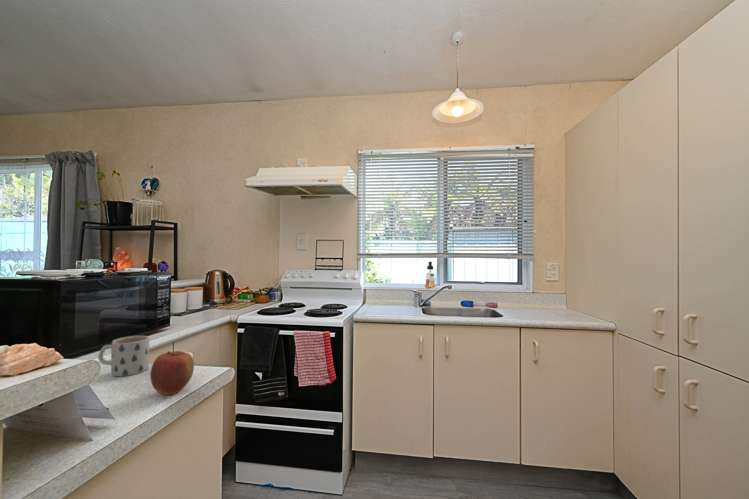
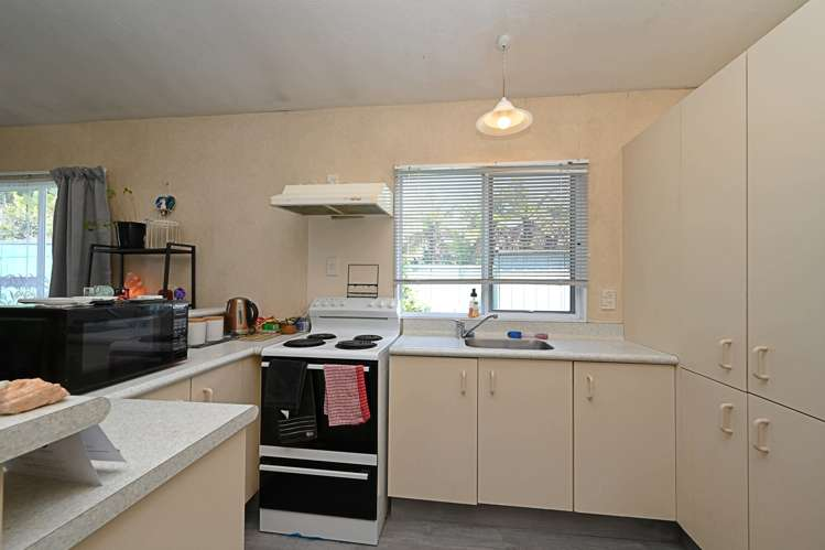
- apple (172, 370)
- mug (123, 355)
